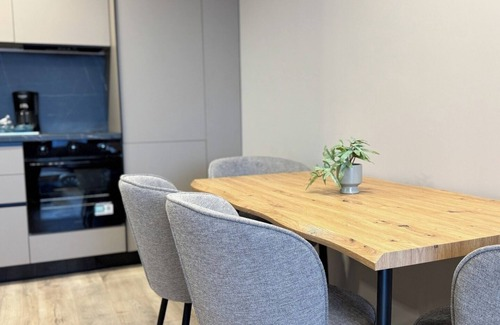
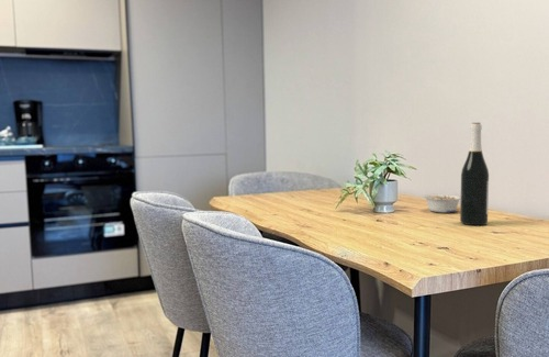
+ wine bottle (474, 172)
+ legume (442, 202)
